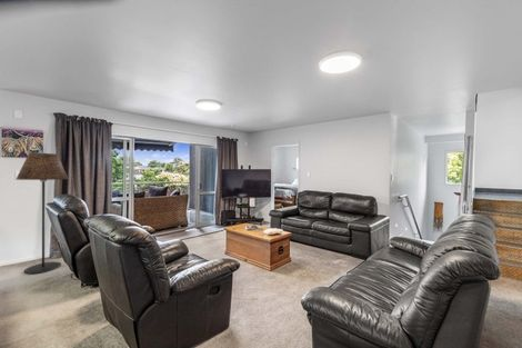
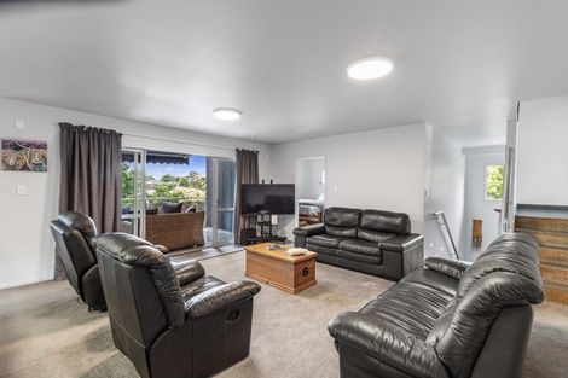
- floor lamp (43, 210)
